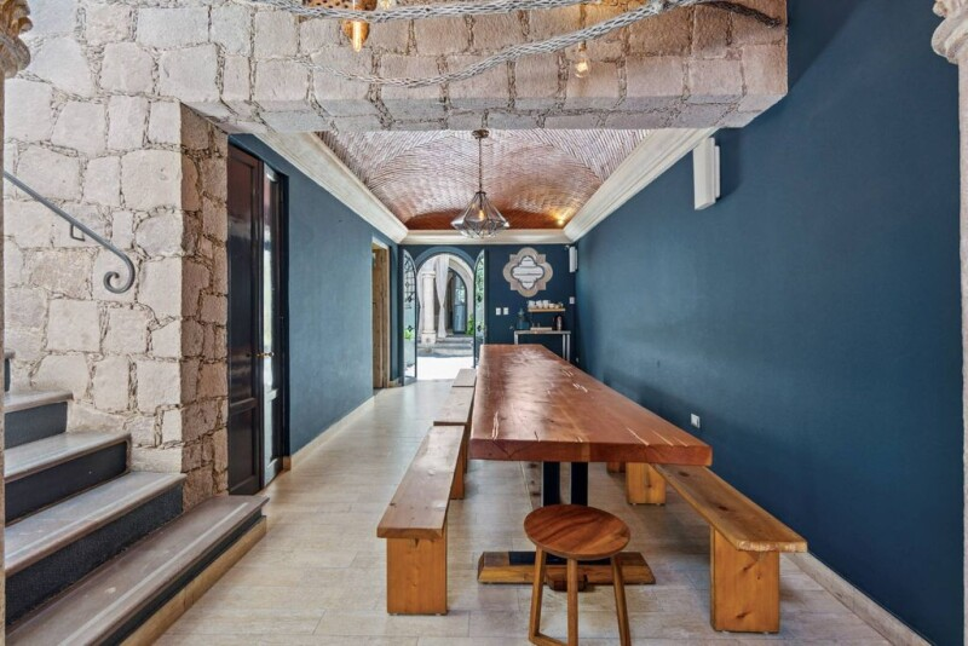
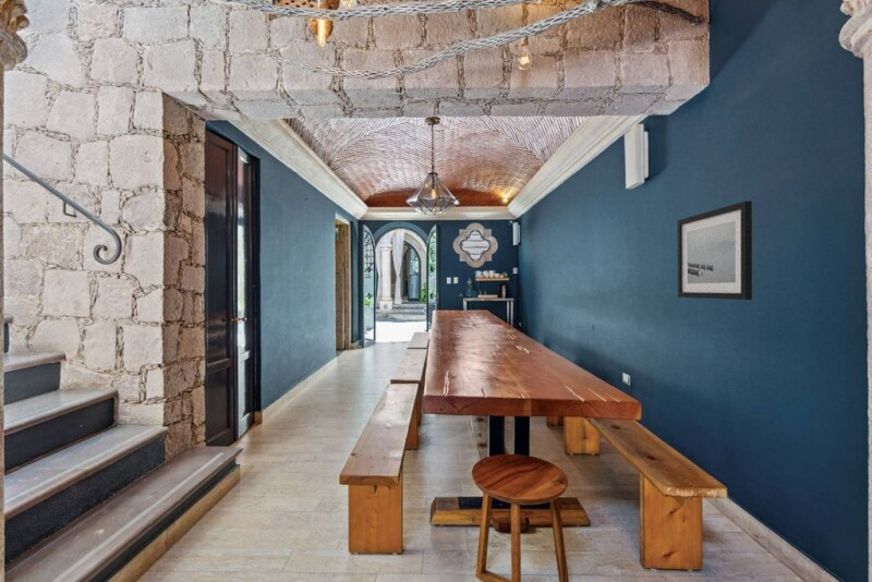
+ wall art (710, 255)
